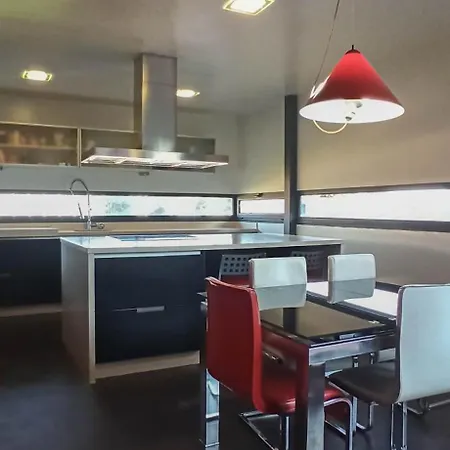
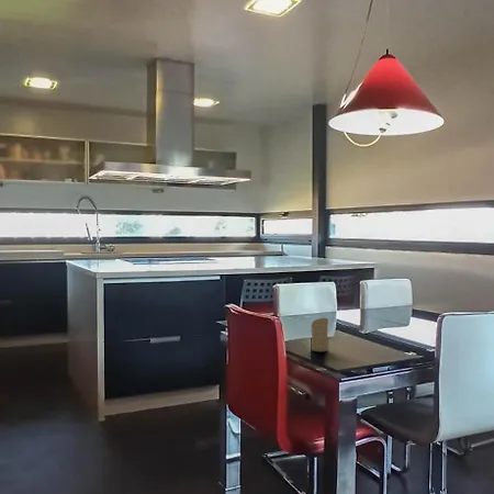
+ candle (318, 333)
